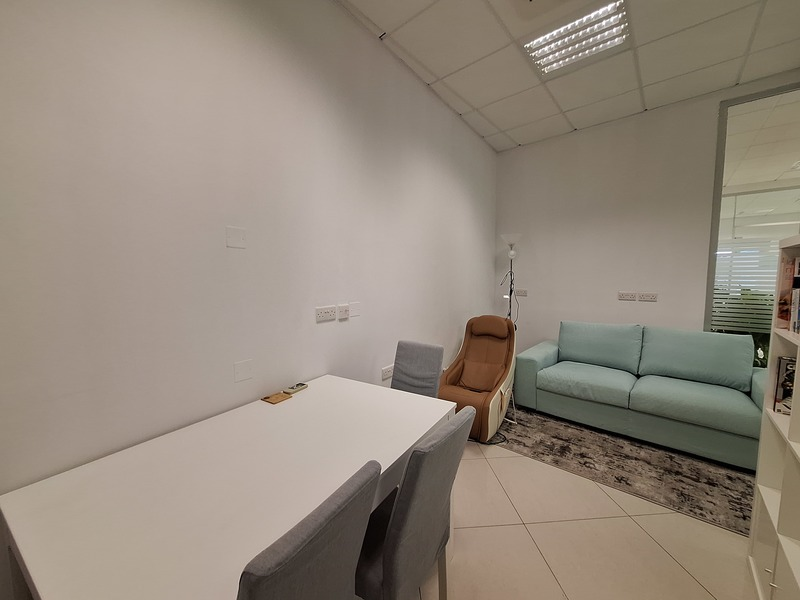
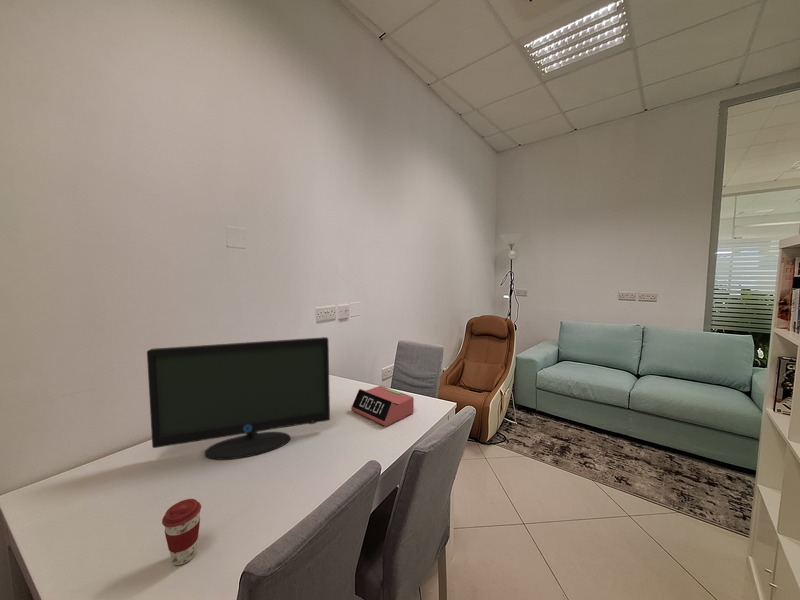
+ alarm clock (382, 402)
+ monitor (247, 395)
+ coffee cup (183, 532)
